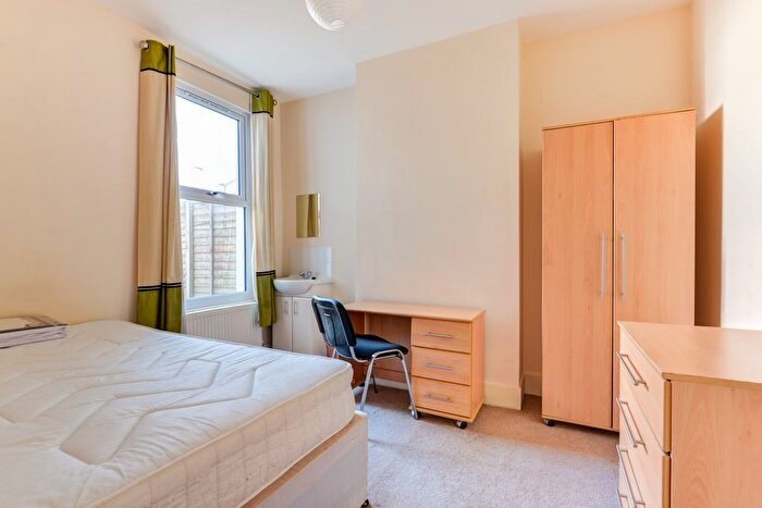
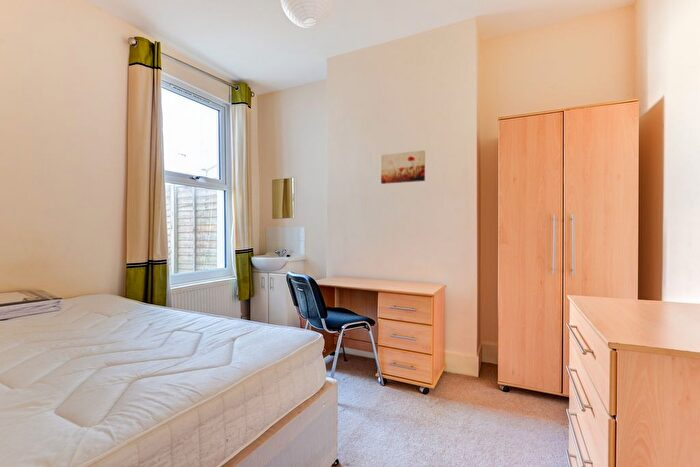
+ wall art (402, 167)
